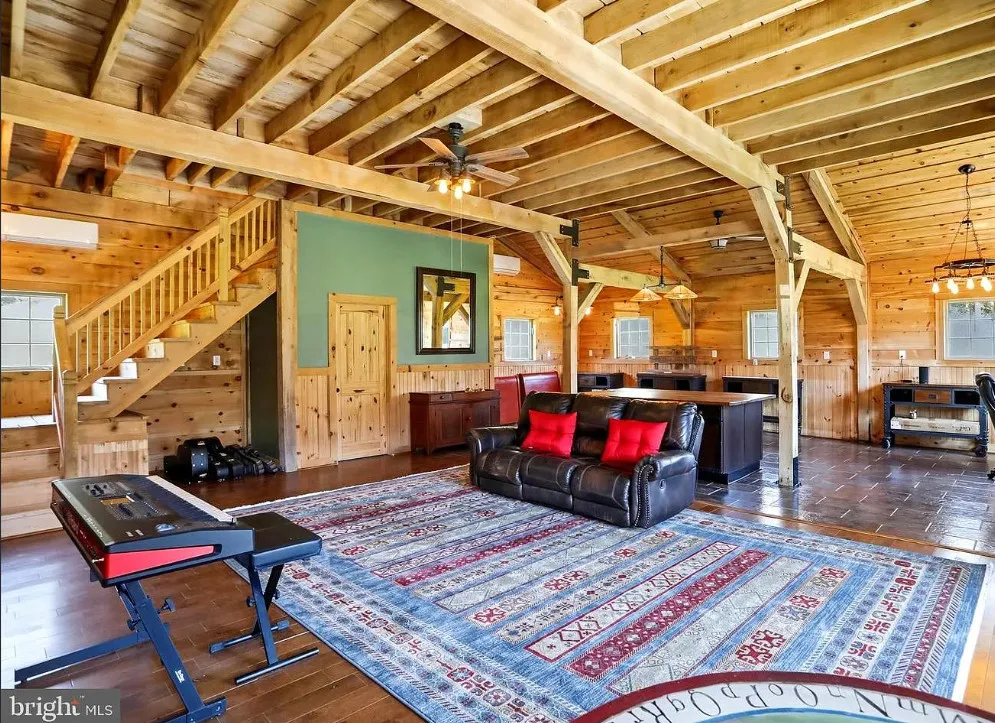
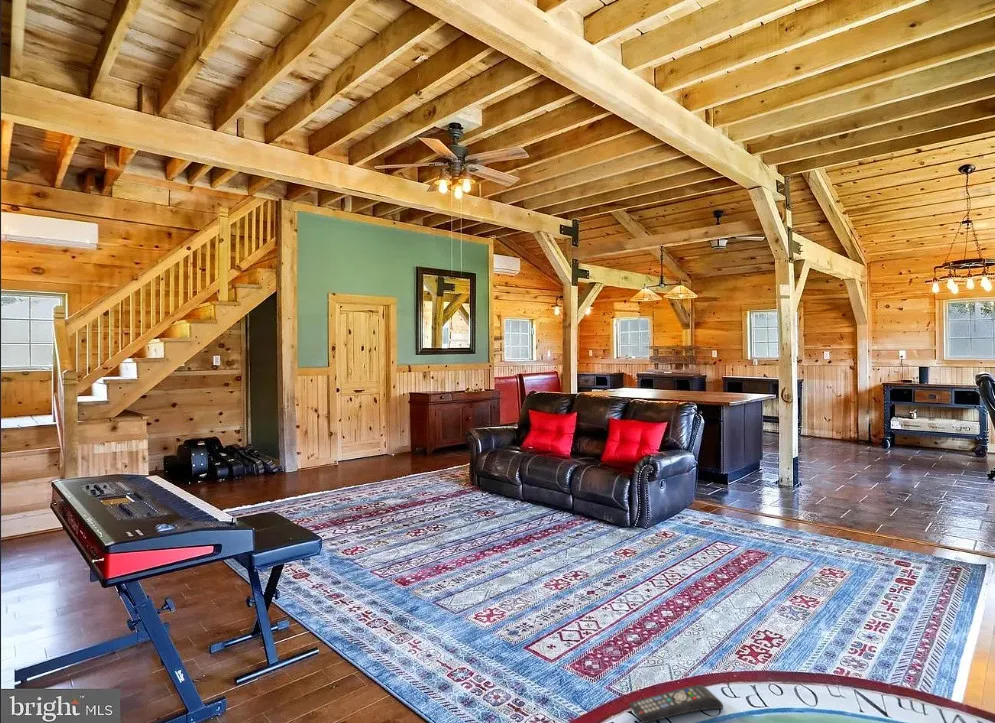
+ remote control (676, 703)
